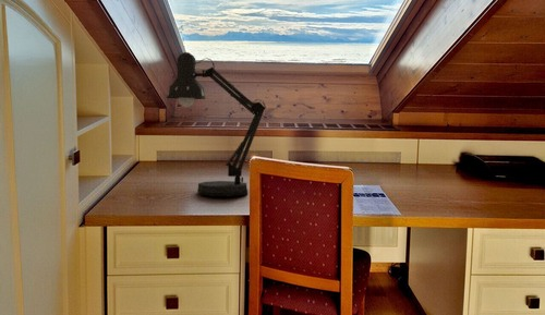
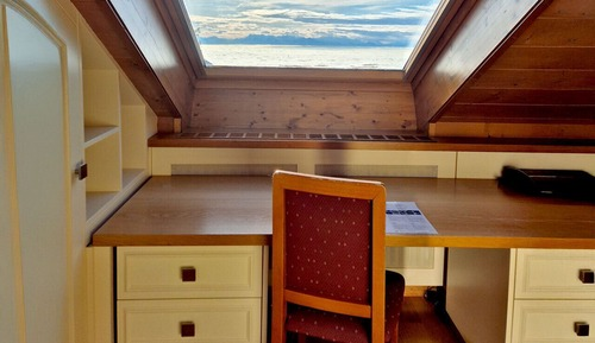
- desk lamp (204, 98)
